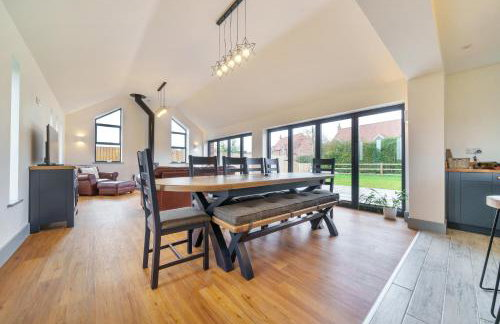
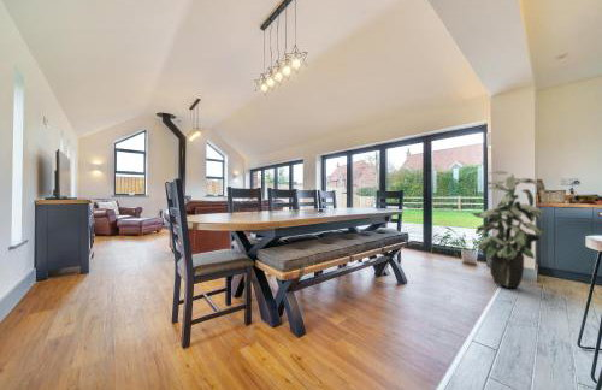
+ indoor plant (504, 229)
